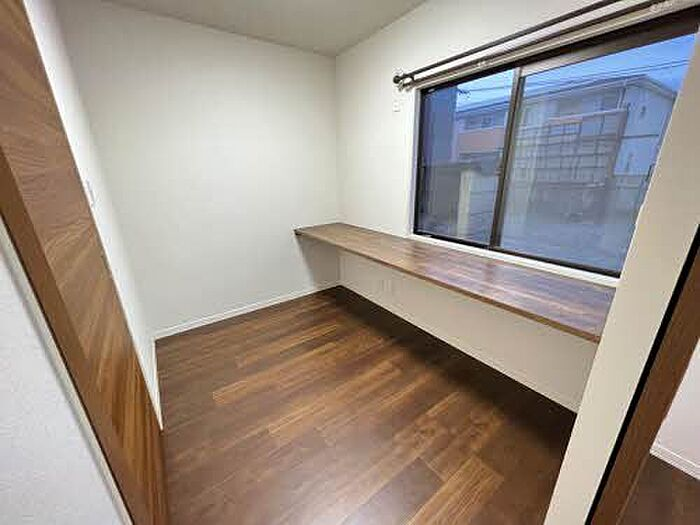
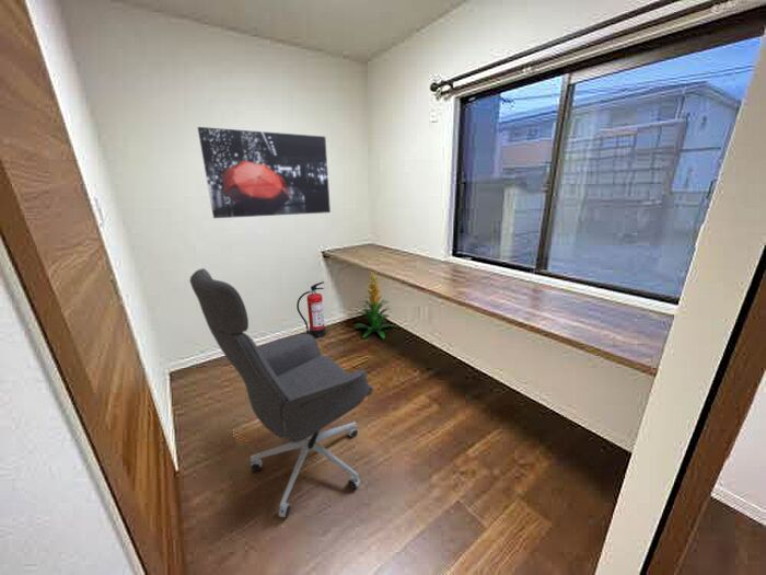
+ wall art (271, 175)
+ indoor plant (374, 301)
+ fire extinguisher (312, 310)
+ office chair (294, 376)
